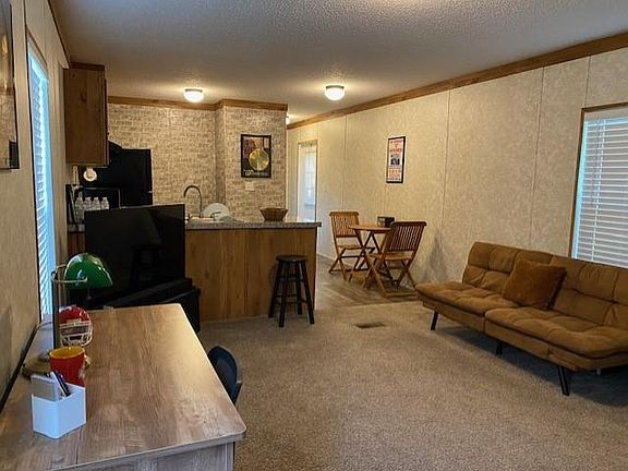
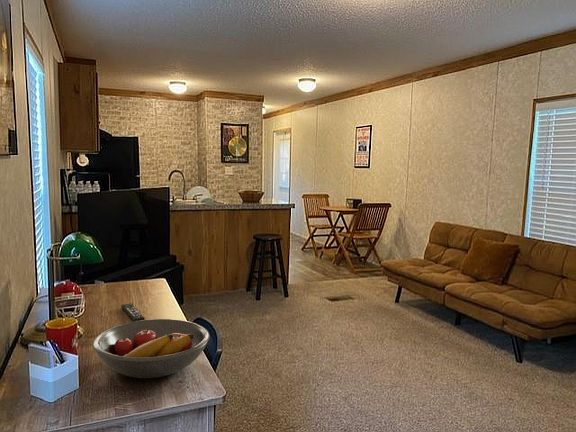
+ remote control (132, 312)
+ fruit bowl (153, 347)
